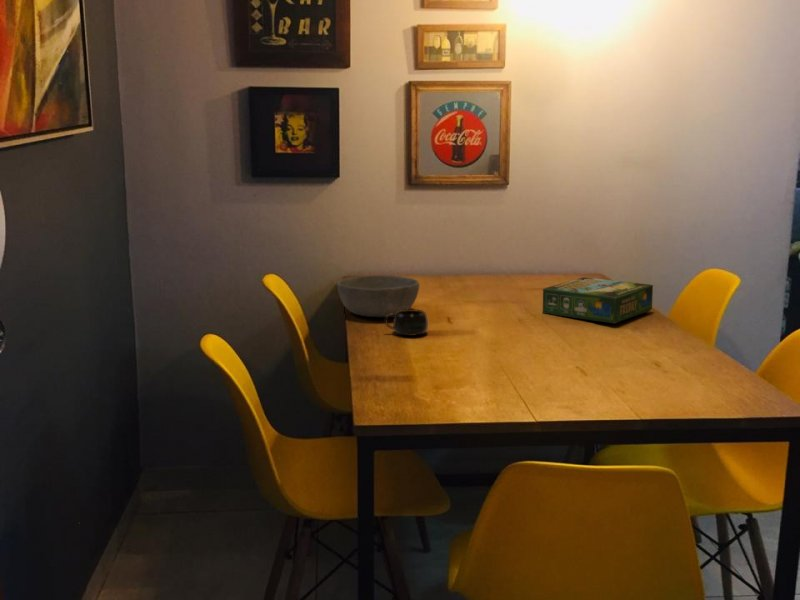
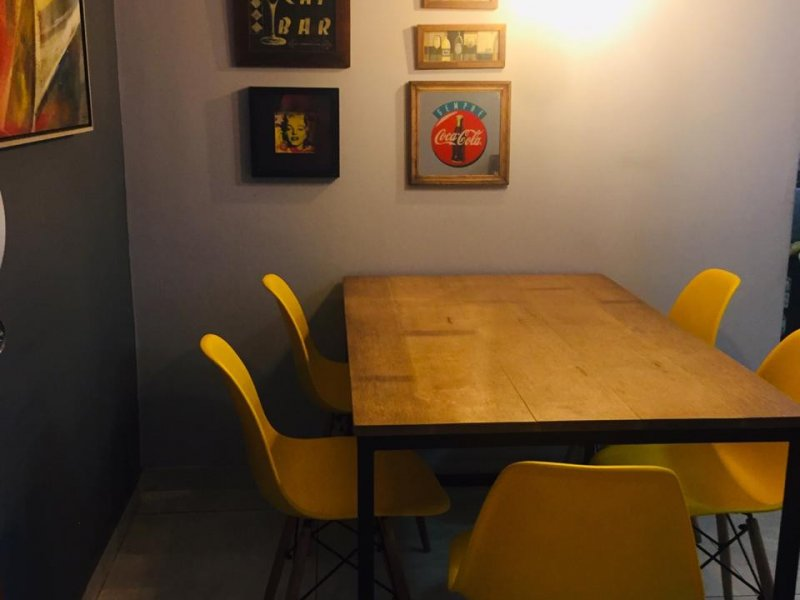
- board game (598, 299)
- mug (406, 322)
- bowl (378, 297)
